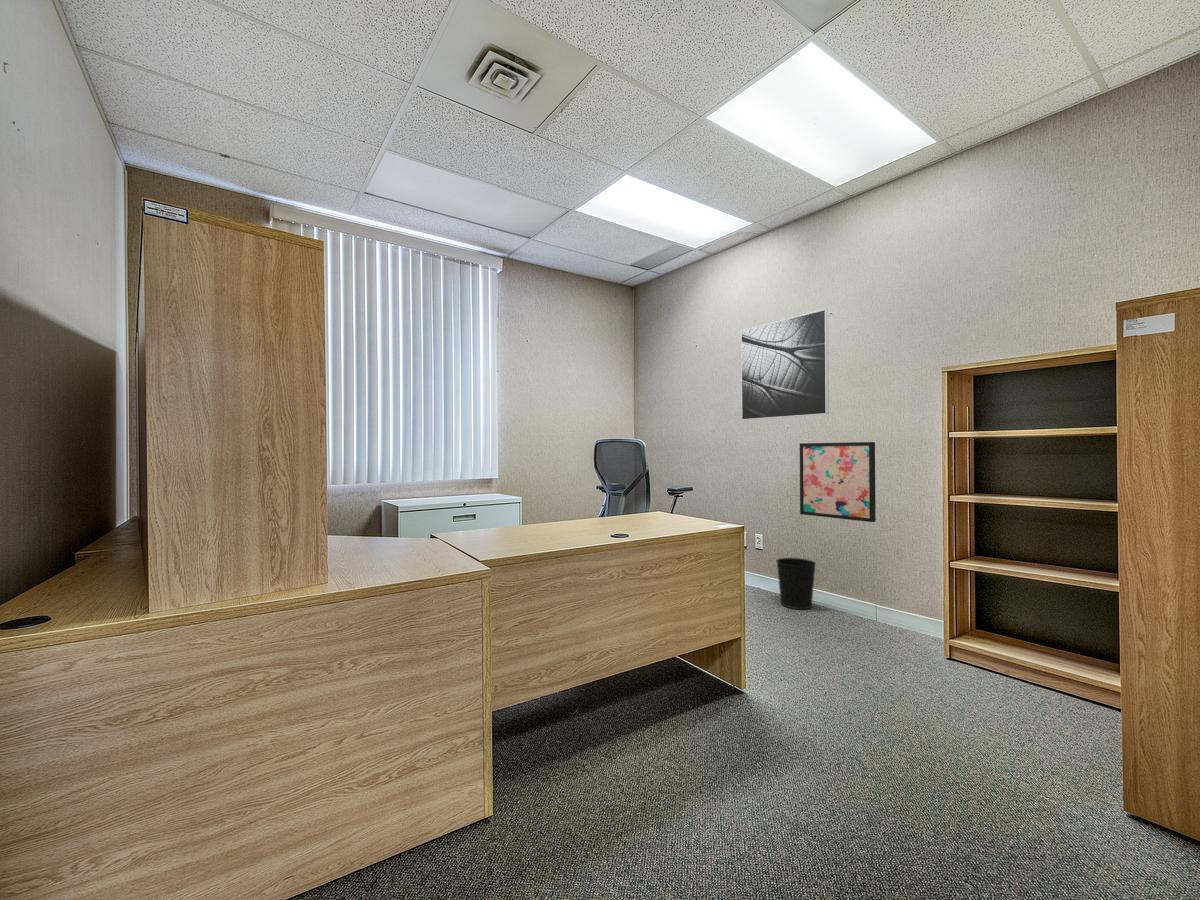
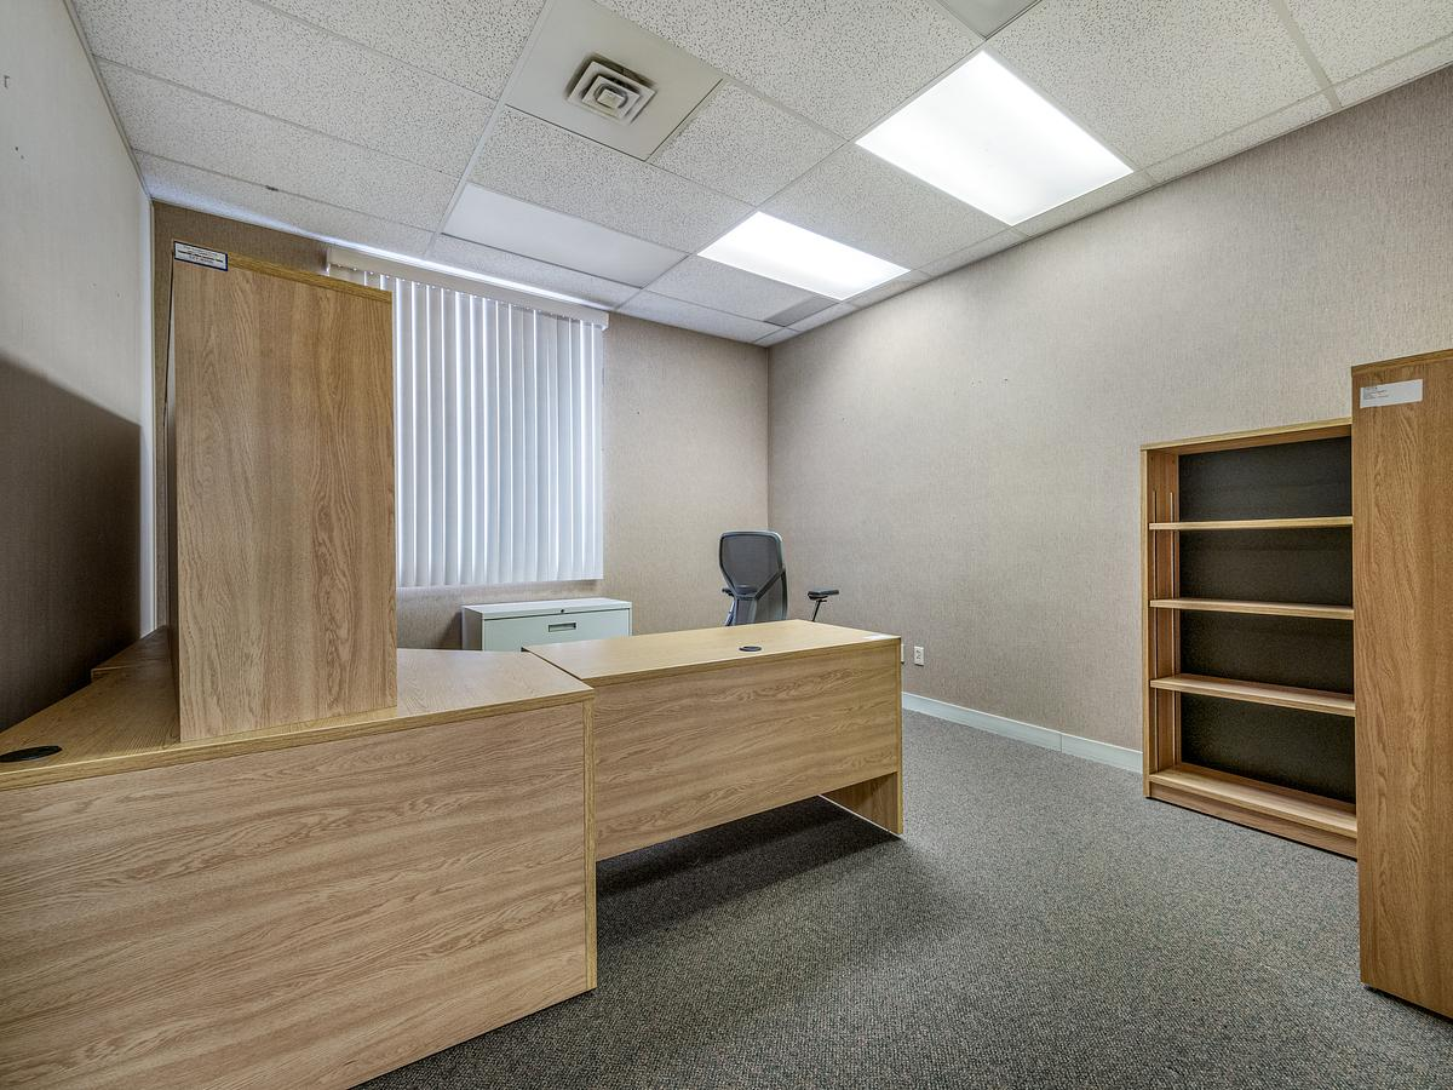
- wastebasket (796, 583)
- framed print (781, 369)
- wall art (835, 480)
